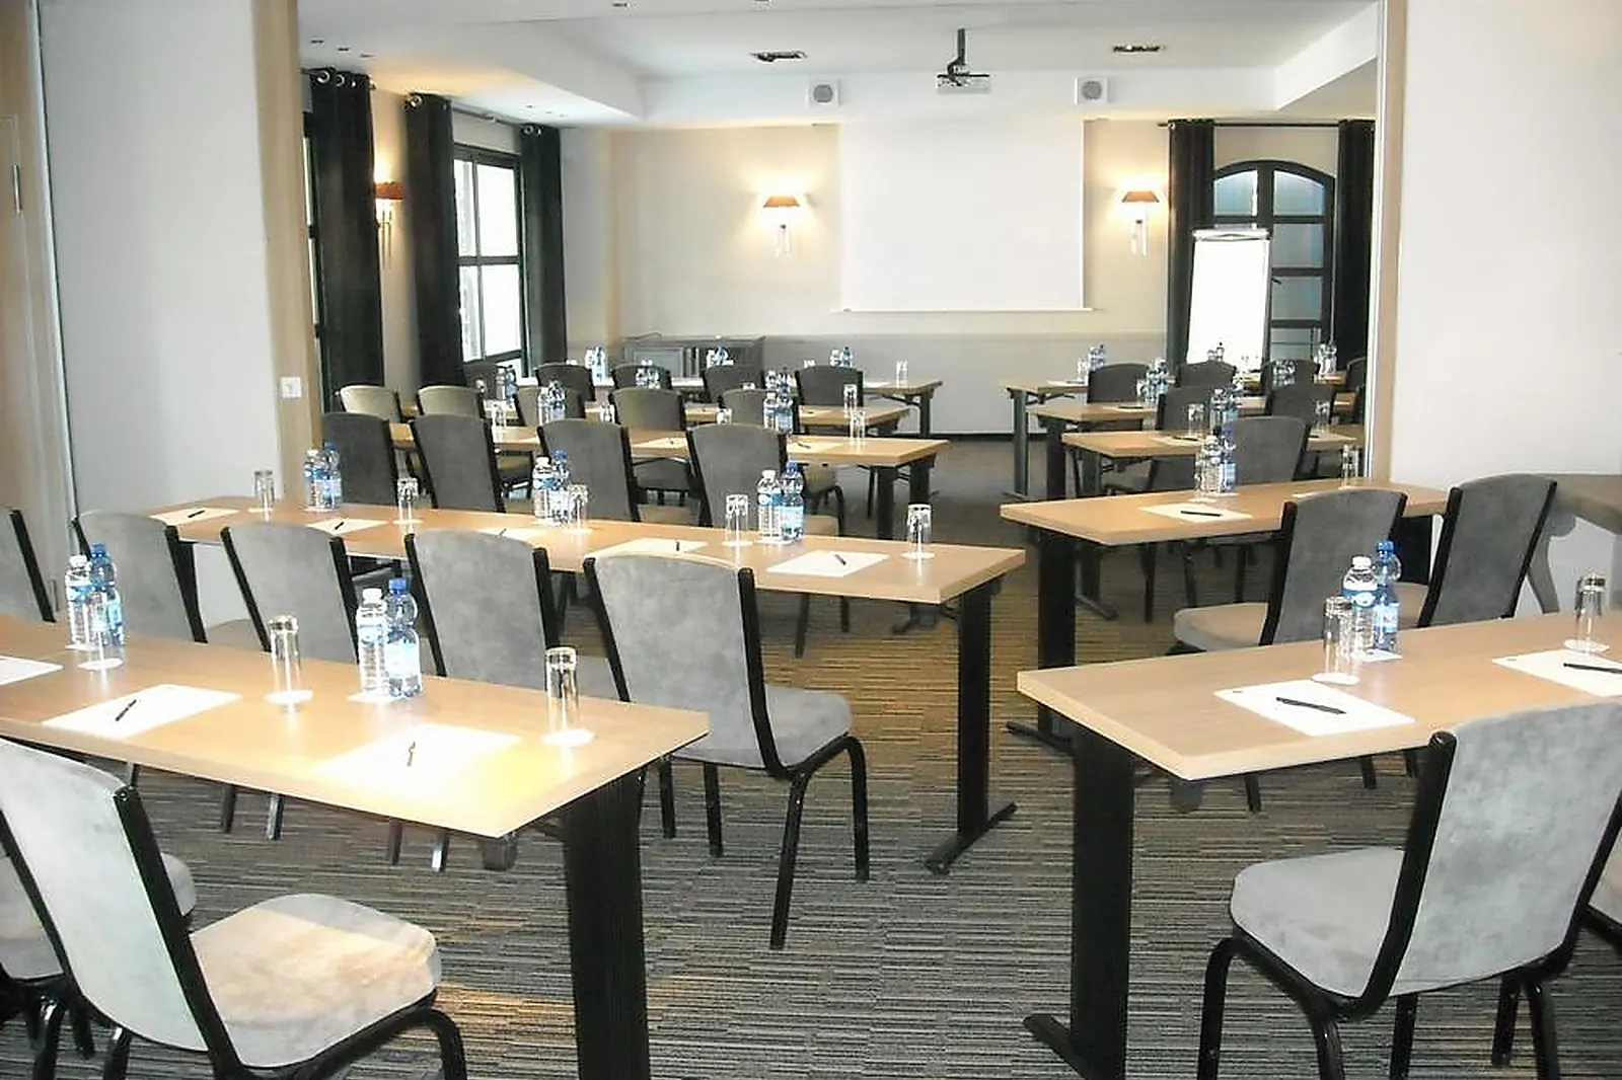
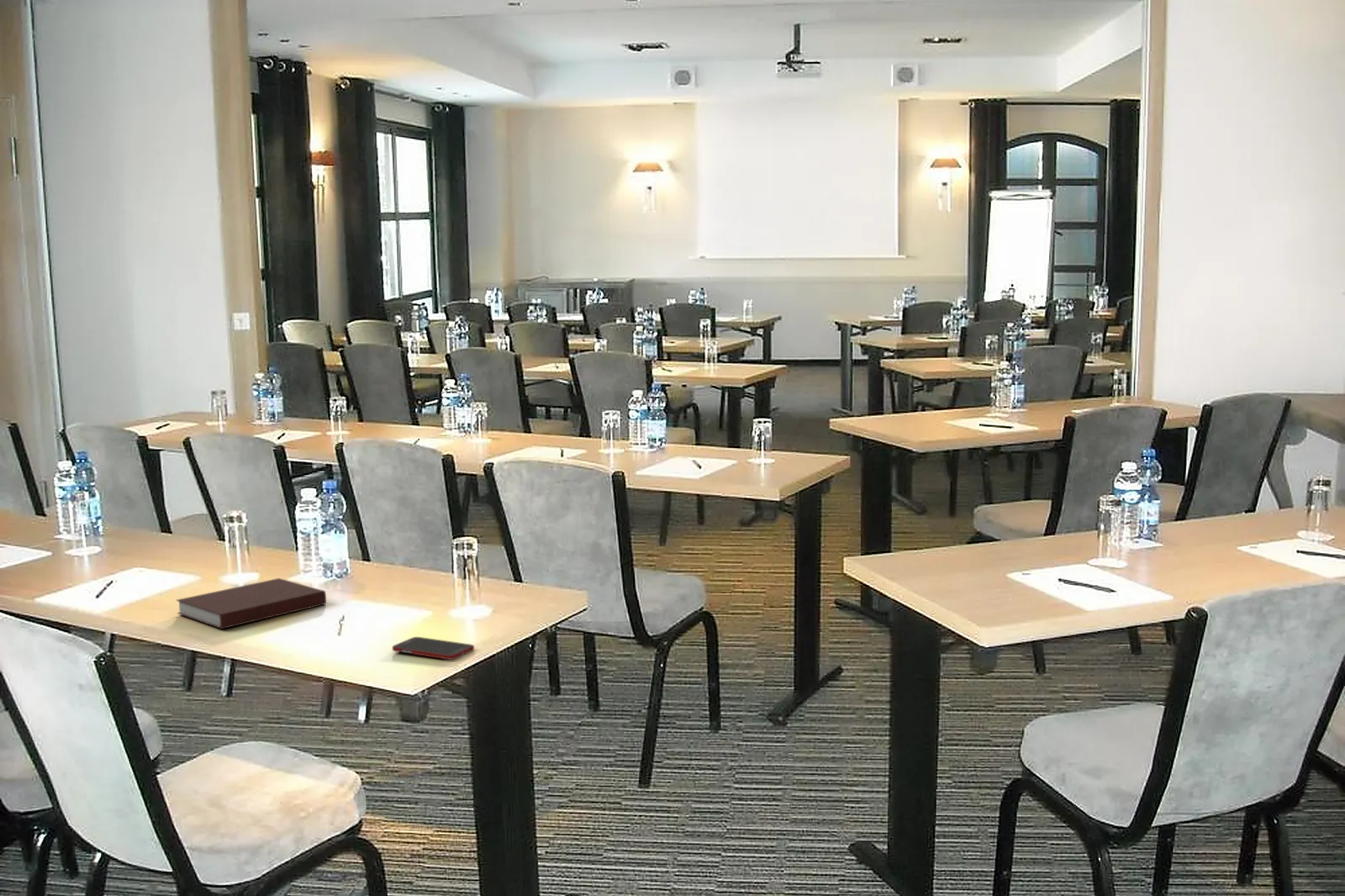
+ cell phone (433, 648)
+ notebook (251, 602)
